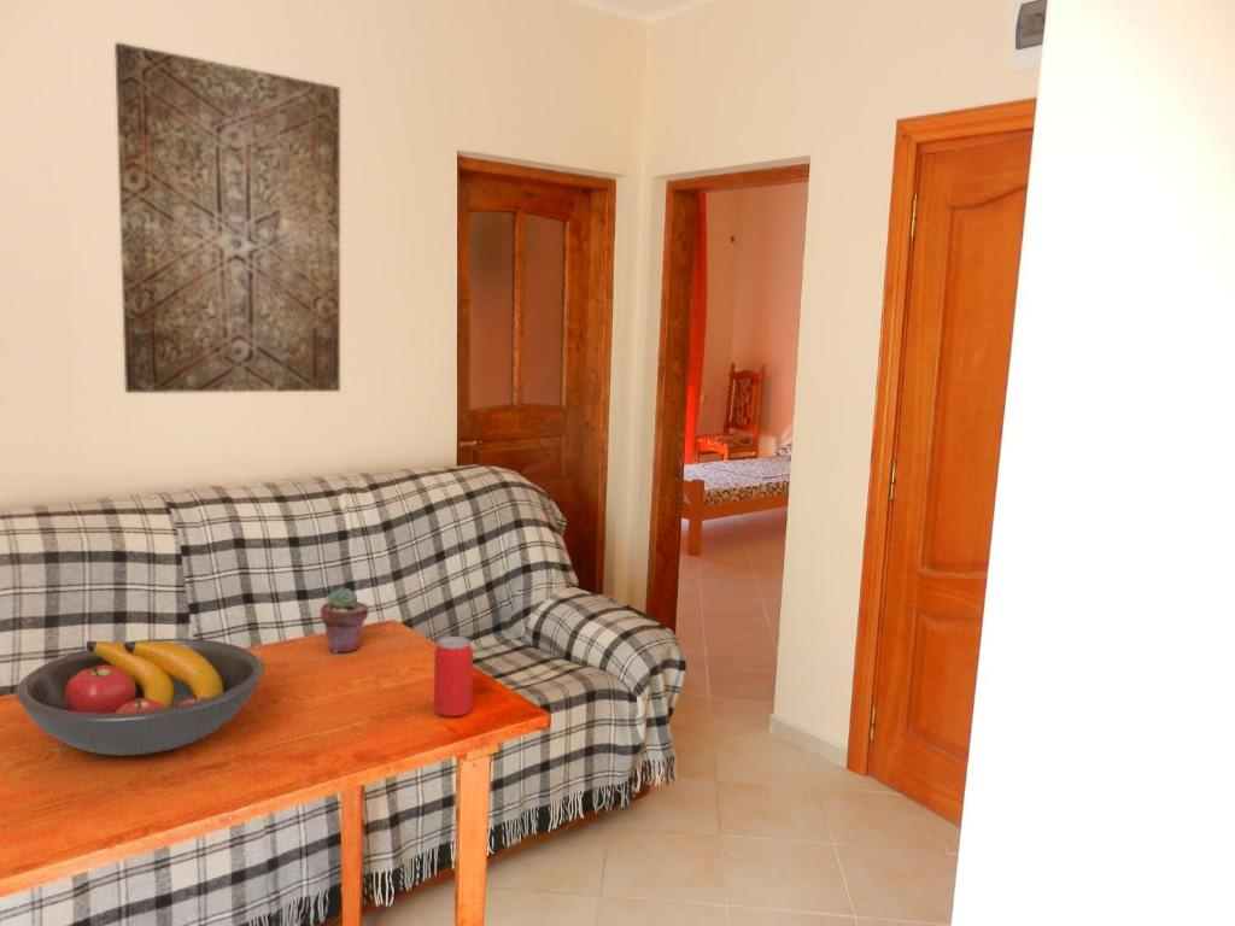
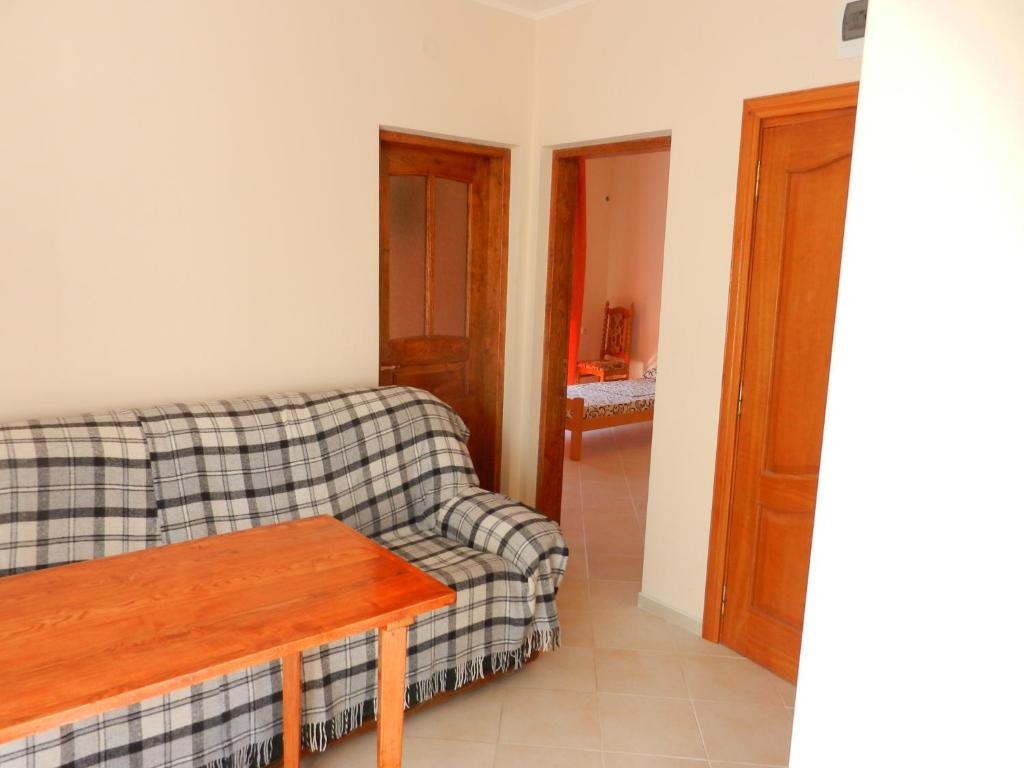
- potted succulent (344, 617)
- beverage can (452, 675)
- wall art (236, 233)
- fruit bowl (146, 694)
